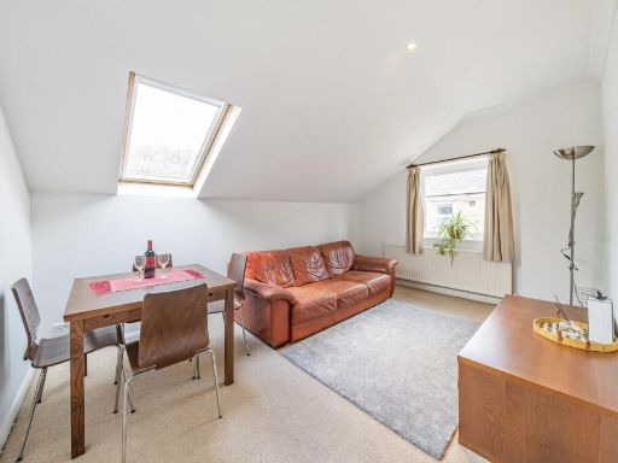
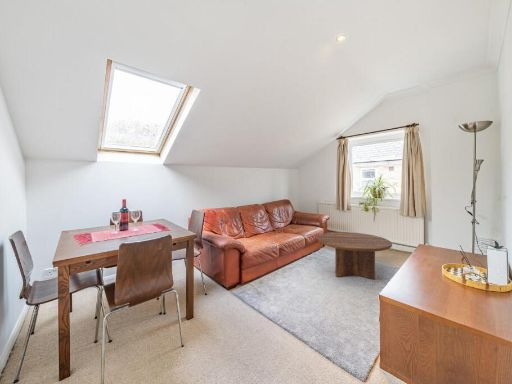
+ coffee table (352, 256)
